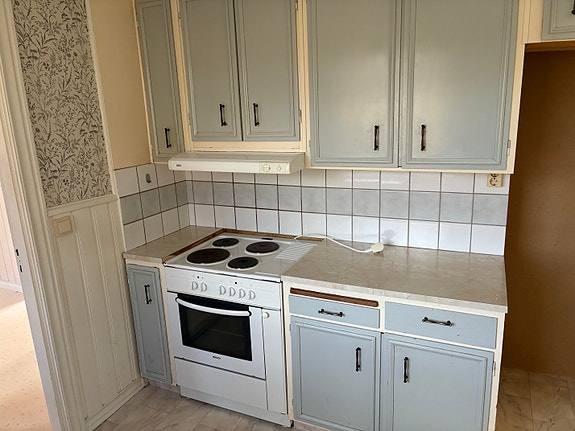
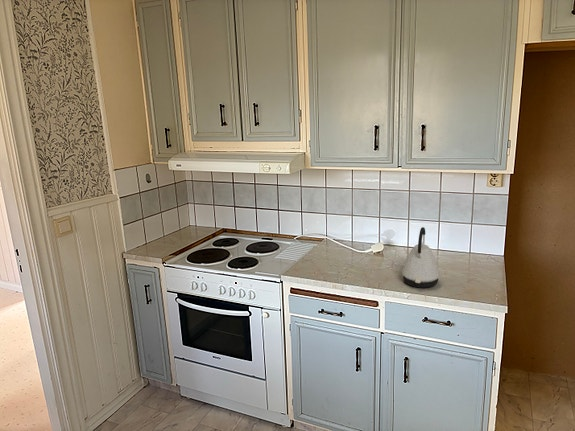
+ kettle (421, 255)
